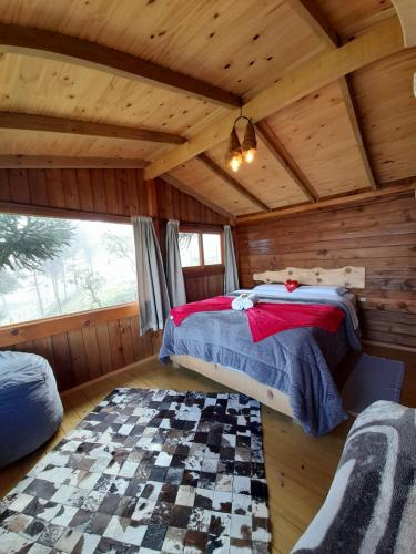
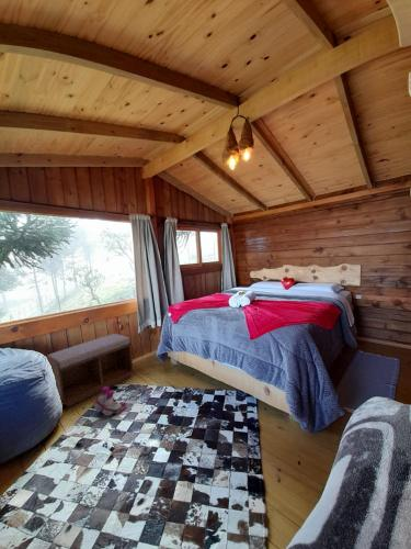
+ bench (93, 365)
+ boots (110, 399)
